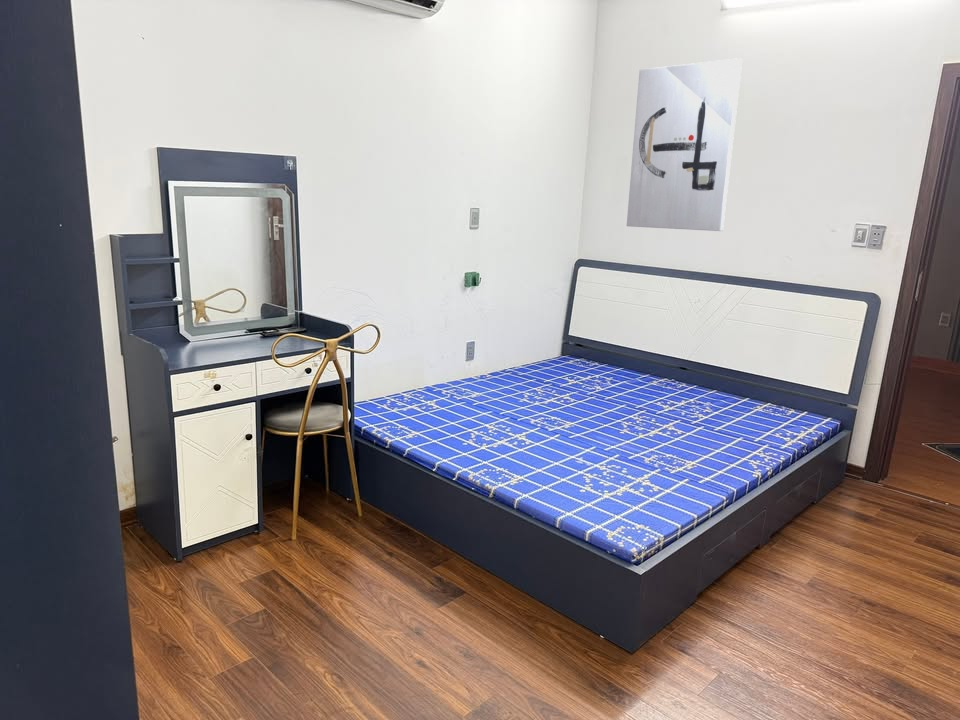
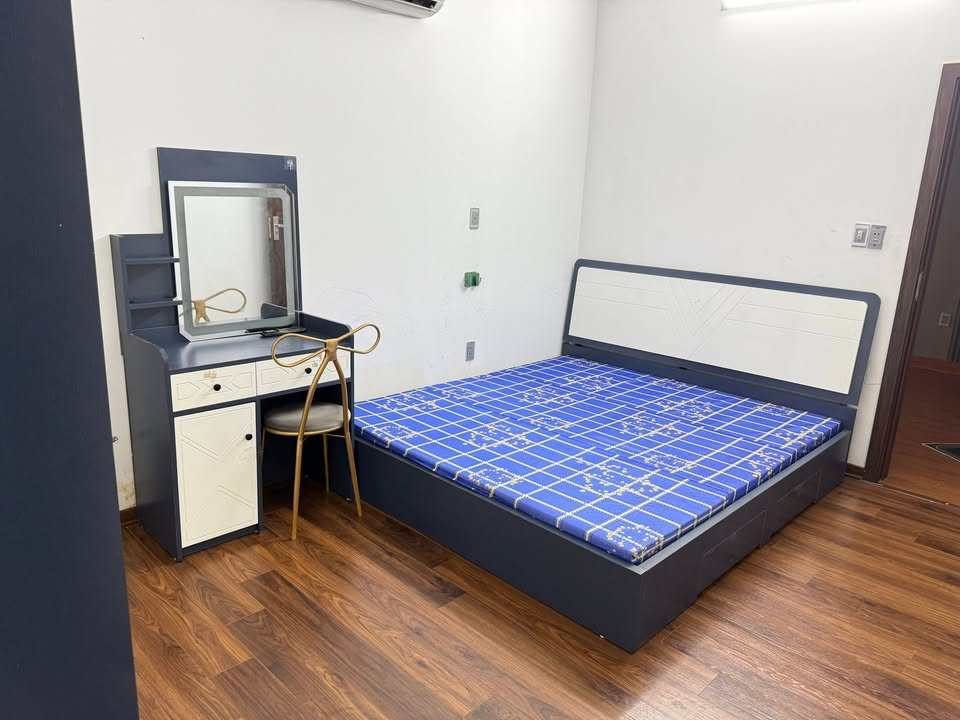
- wall art (680, 148)
